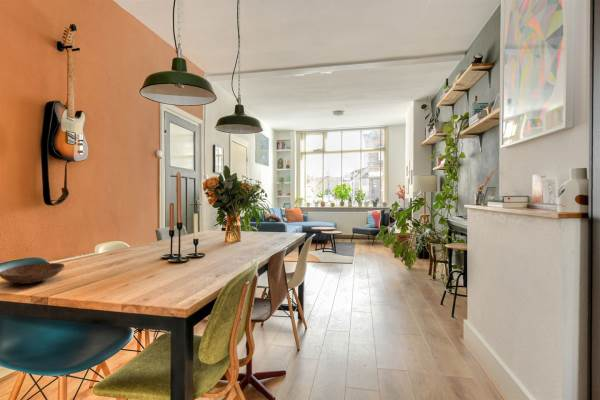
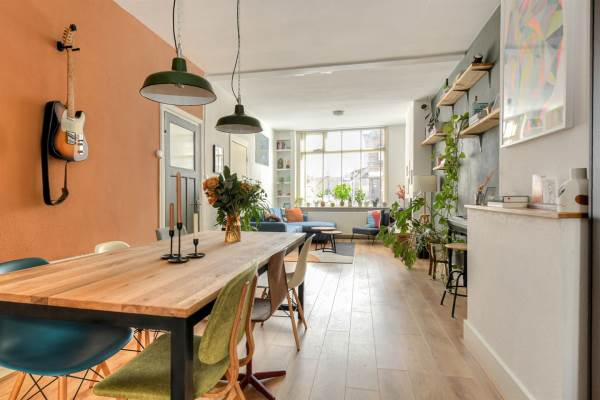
- bowl (33, 274)
